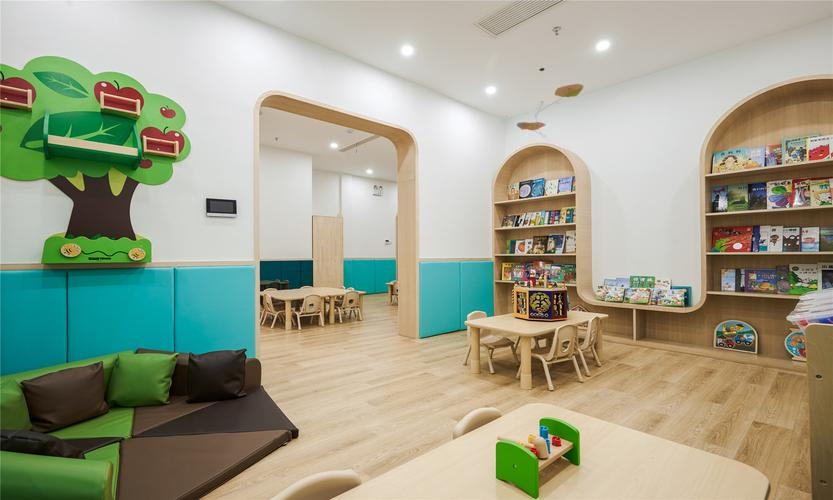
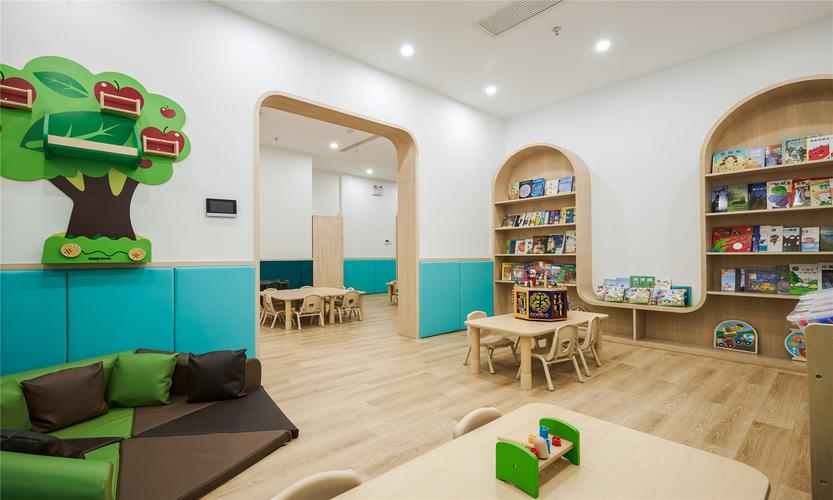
- ceiling mobile (549, 105)
